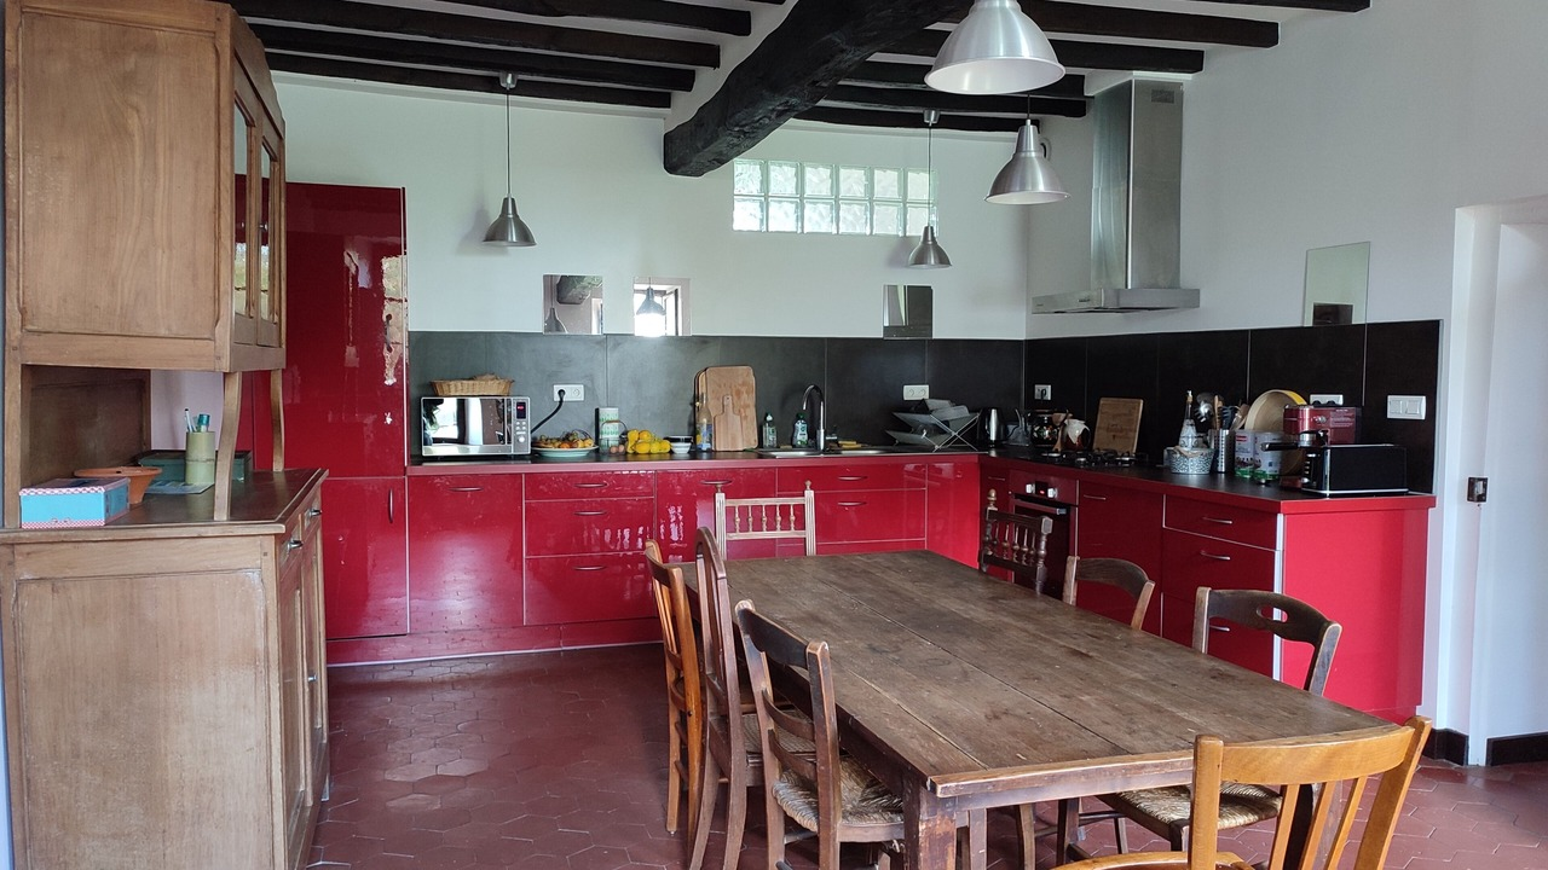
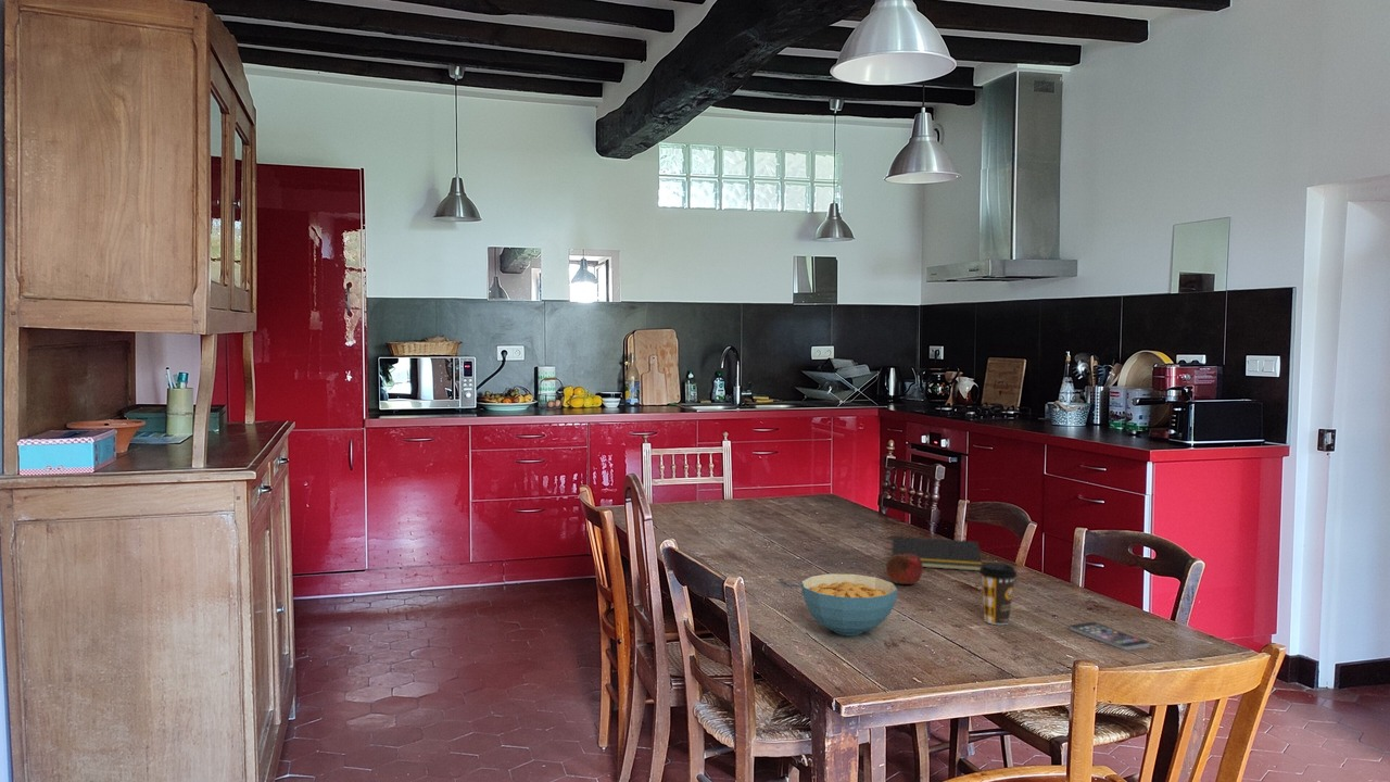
+ notepad (935, 553)
+ coffee cup (997, 593)
+ fruit (904, 567)
+ smartphone (1108, 635)
+ cereal bowl (848, 608)
